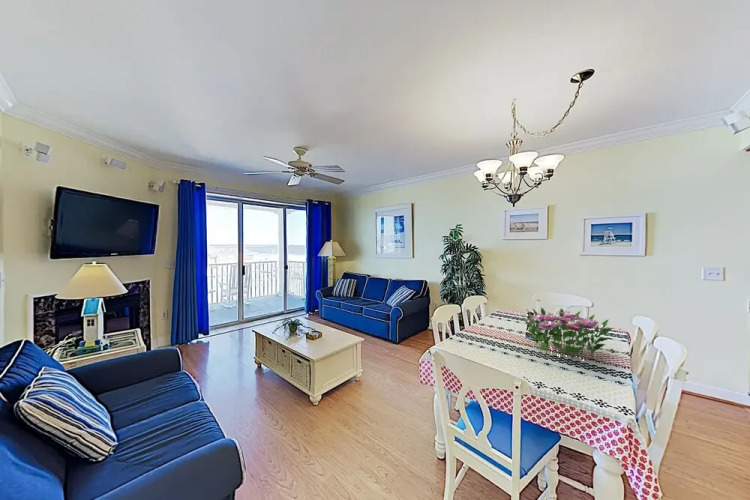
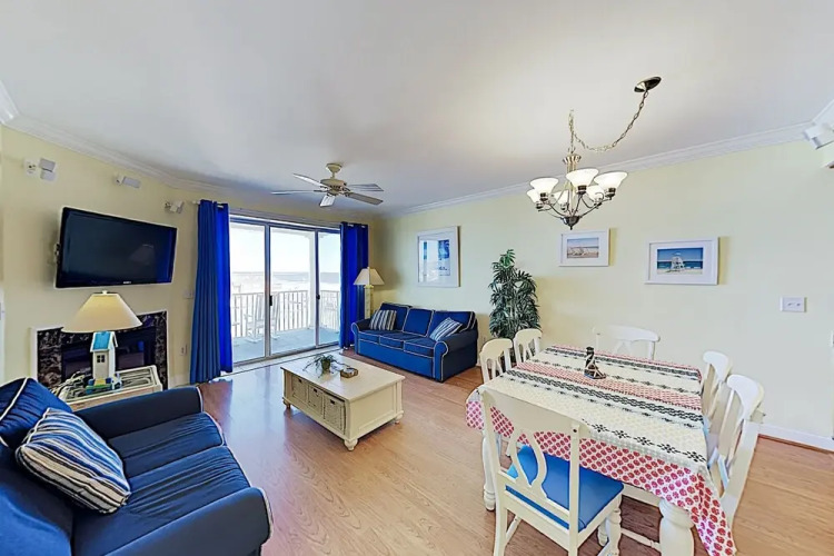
- flower arrangement (561, 333)
